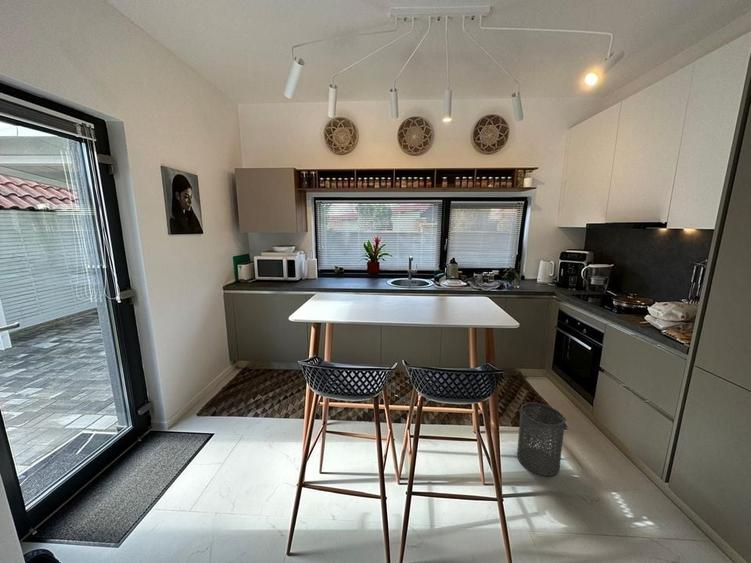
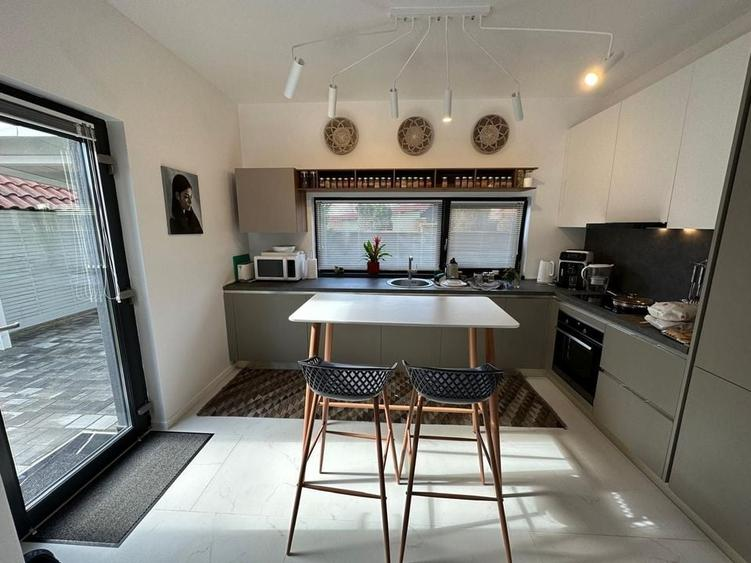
- trash can (539, 437)
